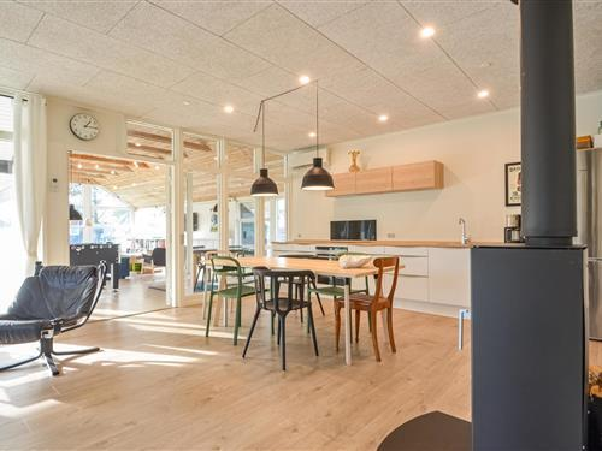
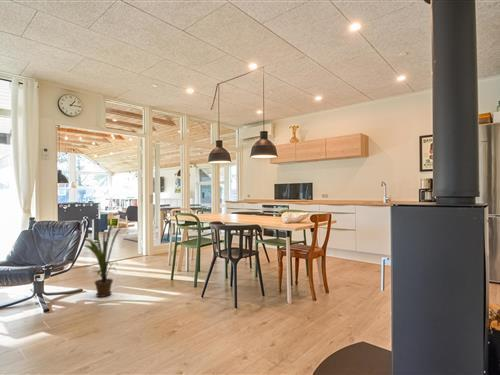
+ house plant (108, 256)
